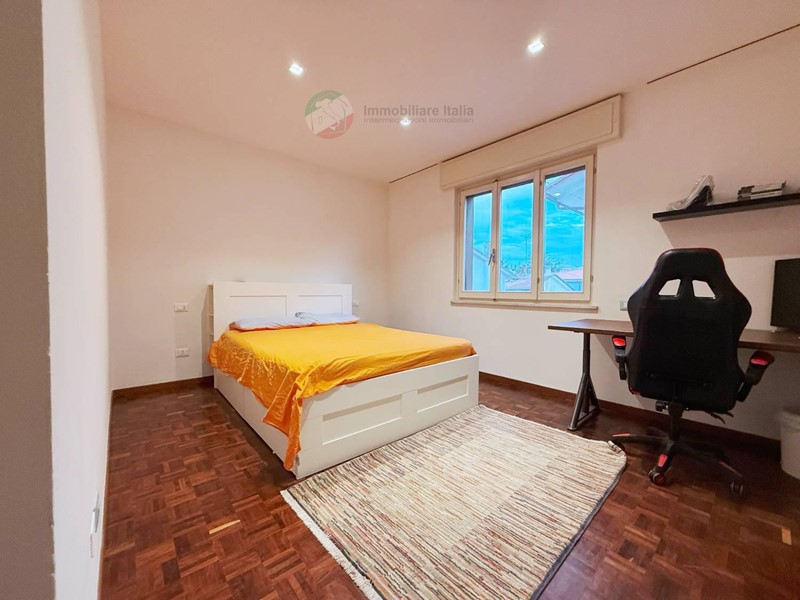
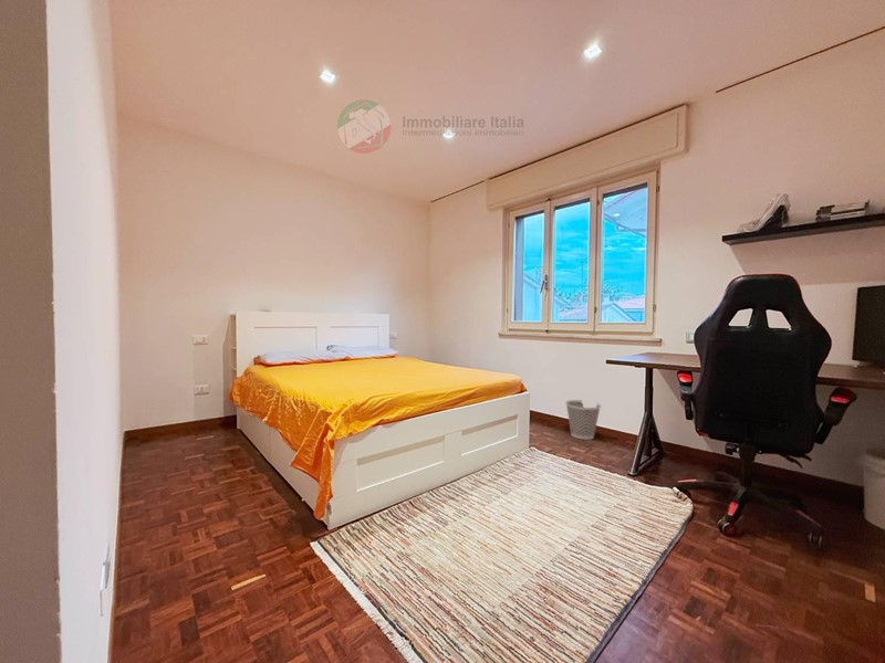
+ wastebasket (582, 419)
